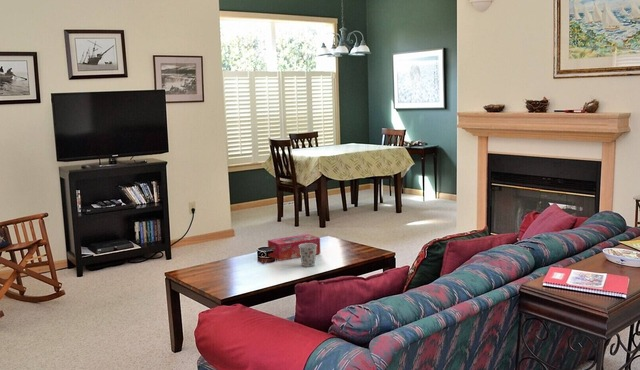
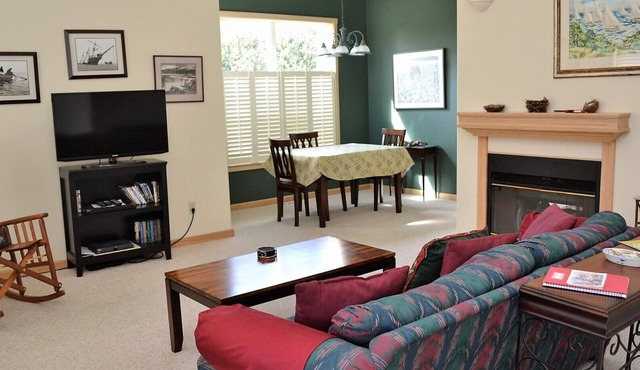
- cup (308, 255)
- tissue box (294, 246)
